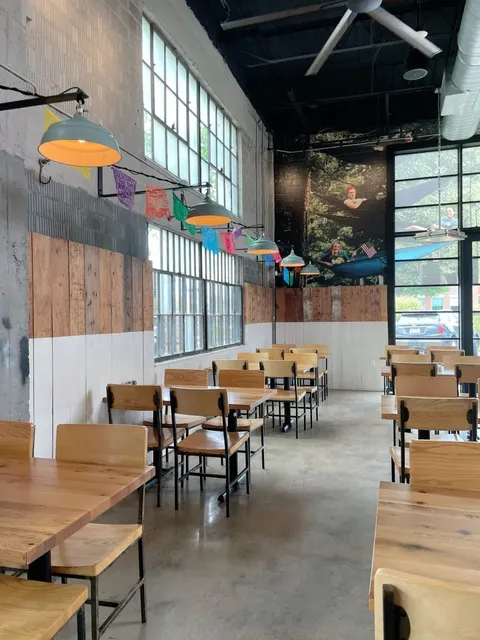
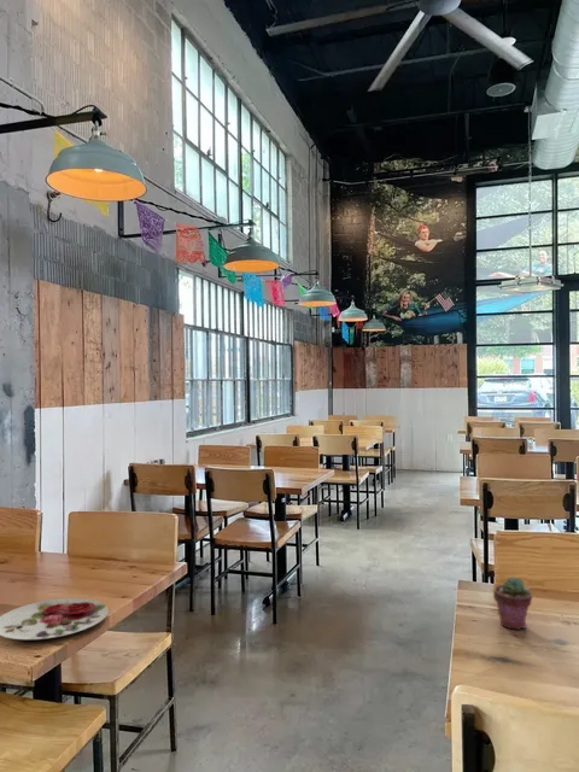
+ potted succulent (513, 601)
+ plate (52, 615)
